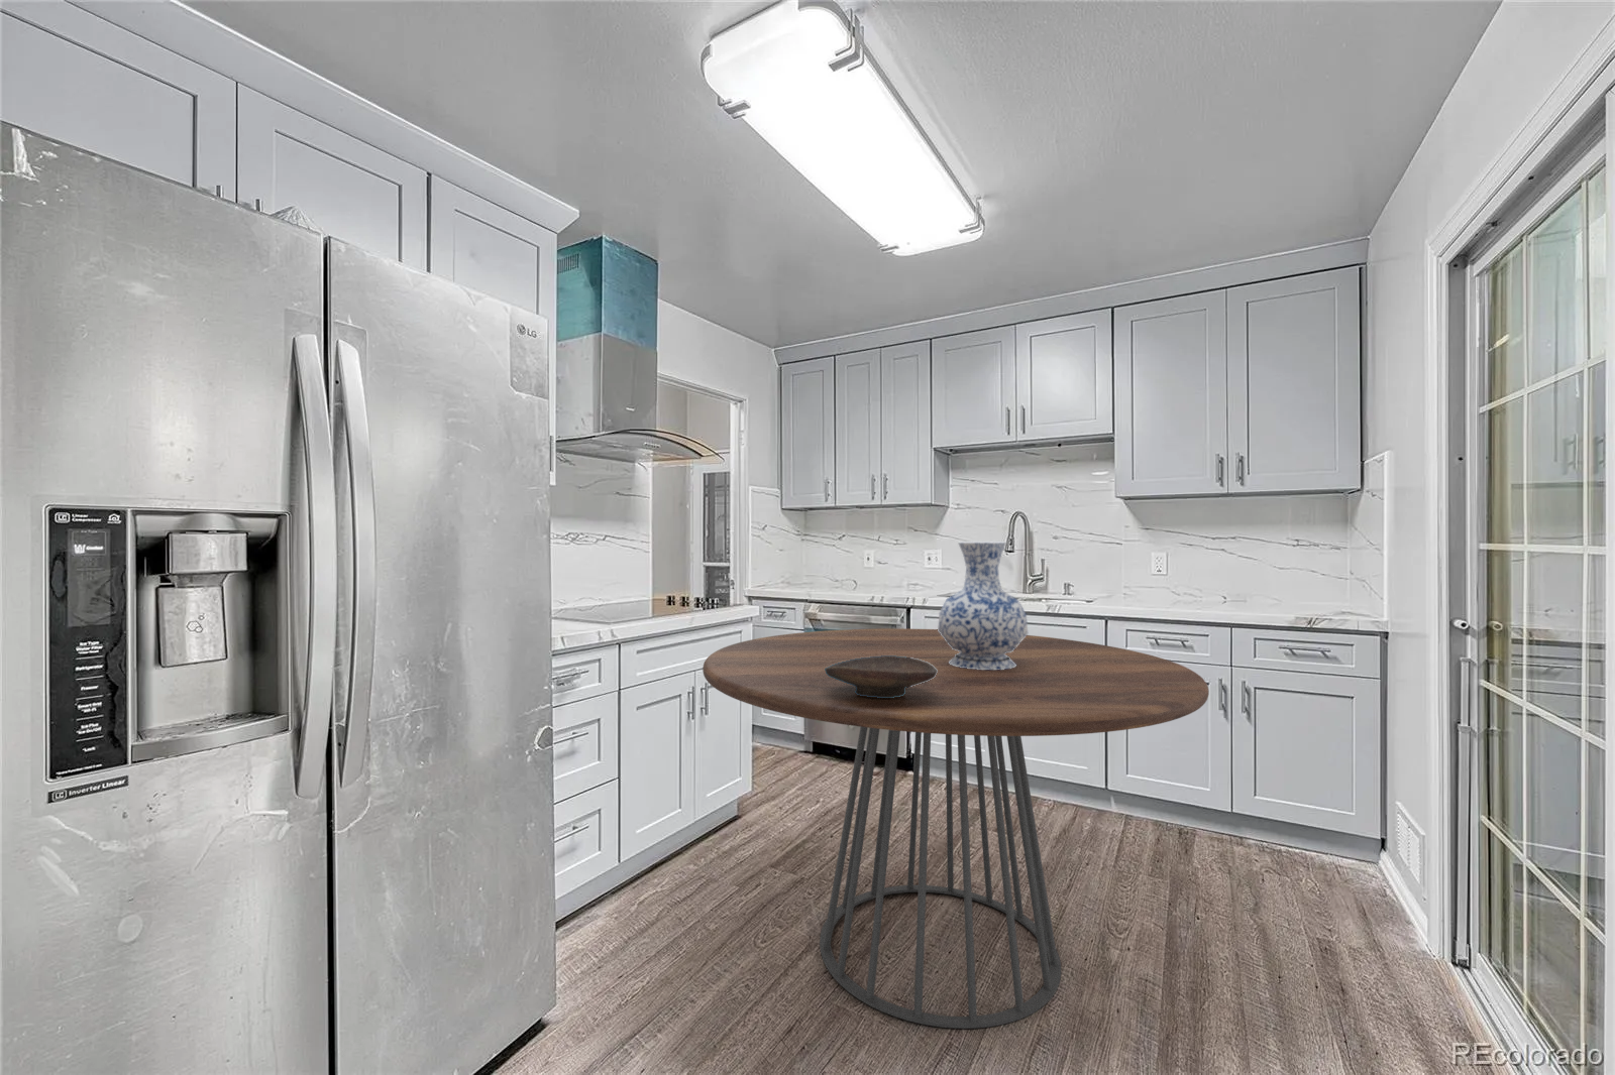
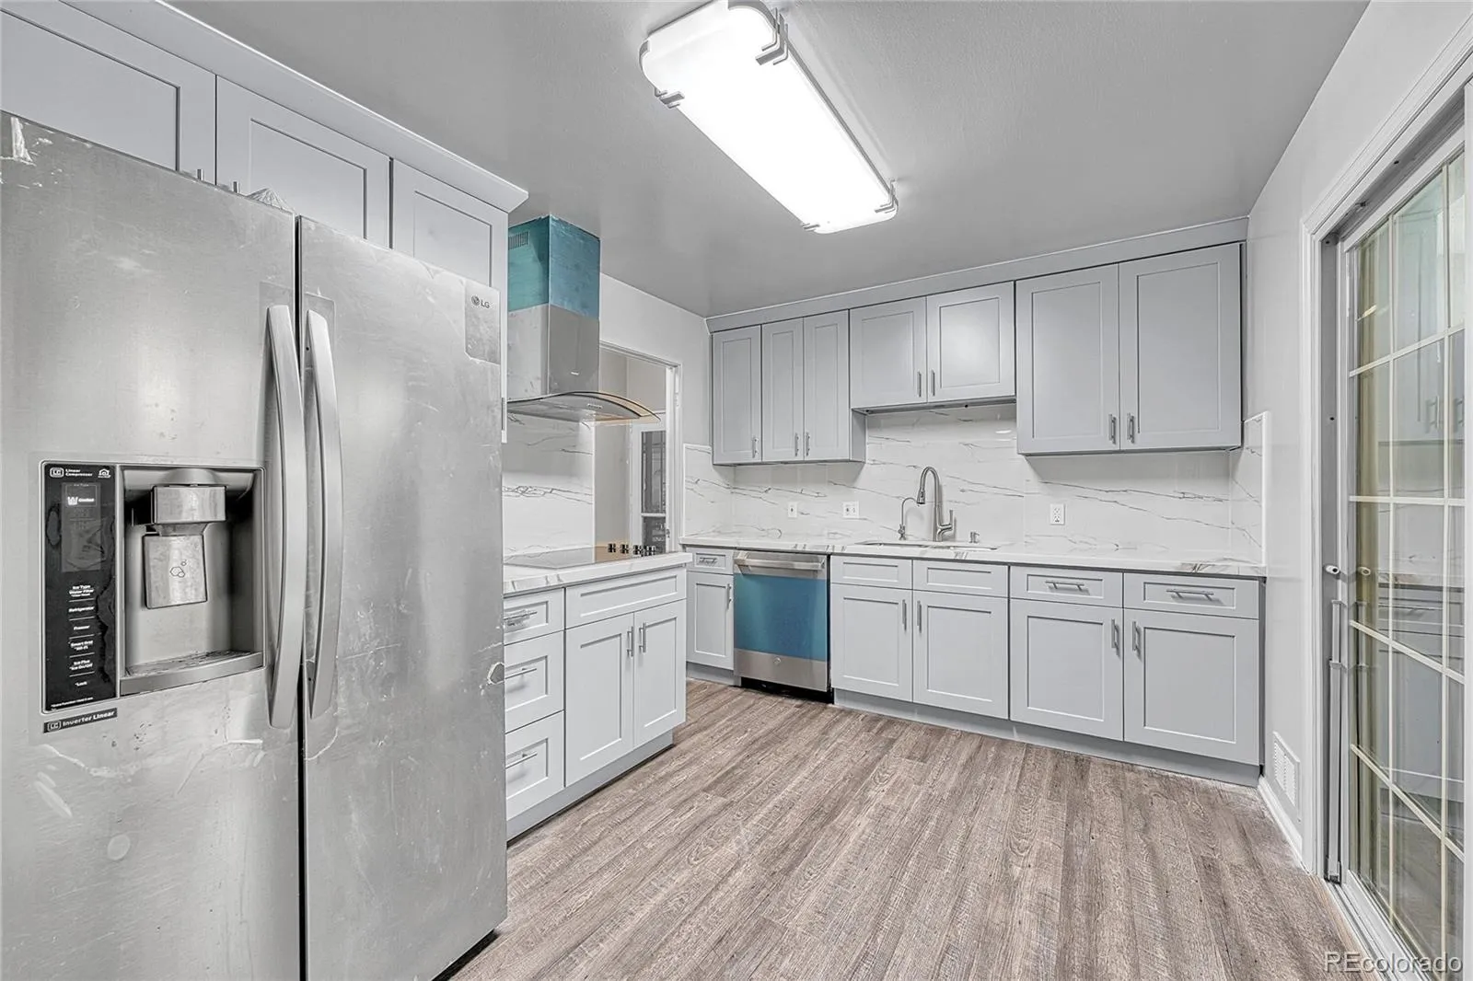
- dining table (947, 800)
- vase (982, 600)
- decorative bowl (880, 675)
